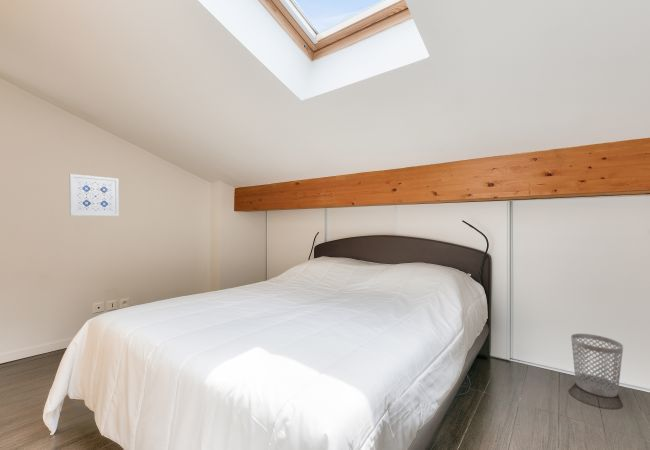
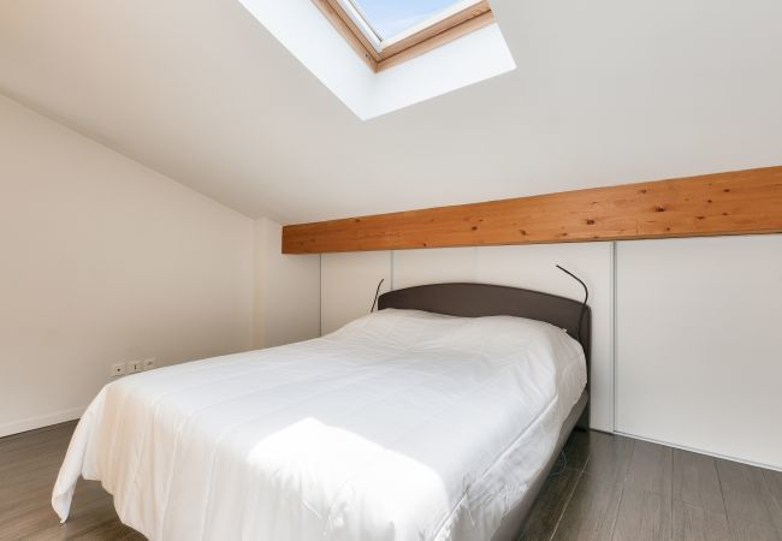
- wall art (95, 196)
- wastebasket (596, 364)
